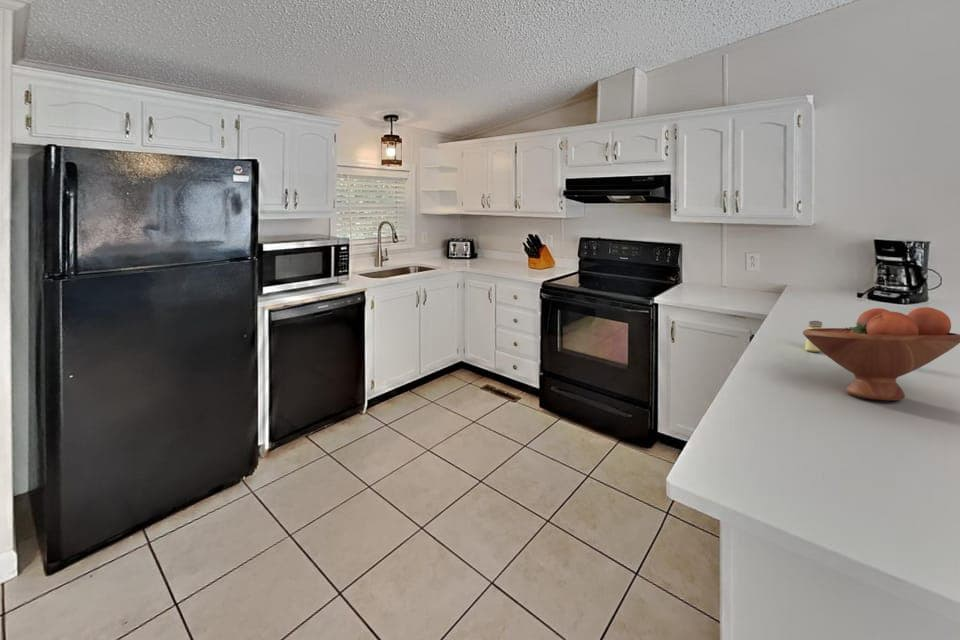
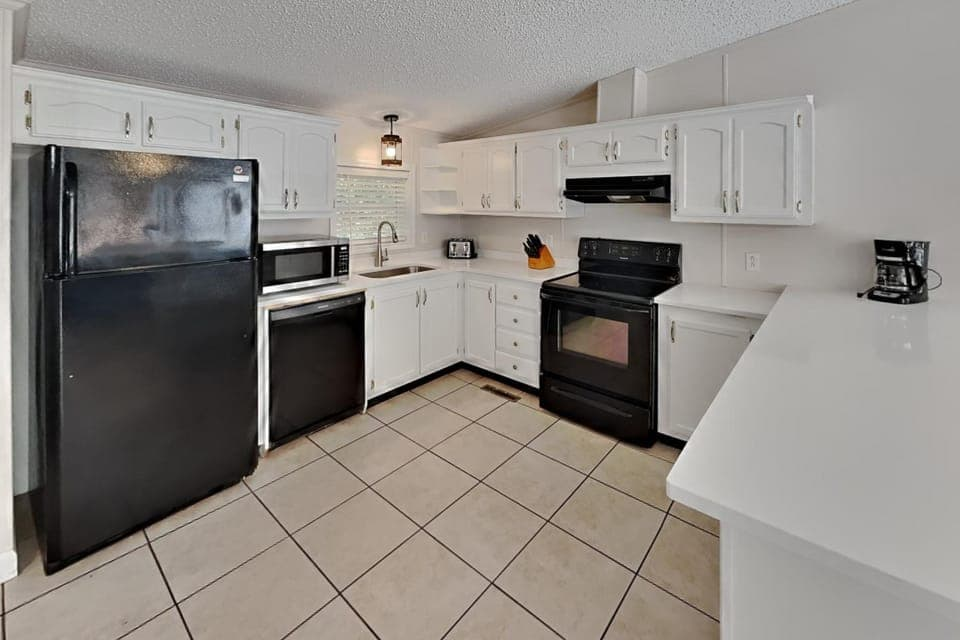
- fruit bowl (876, 352)
- saltshaker (814, 328)
